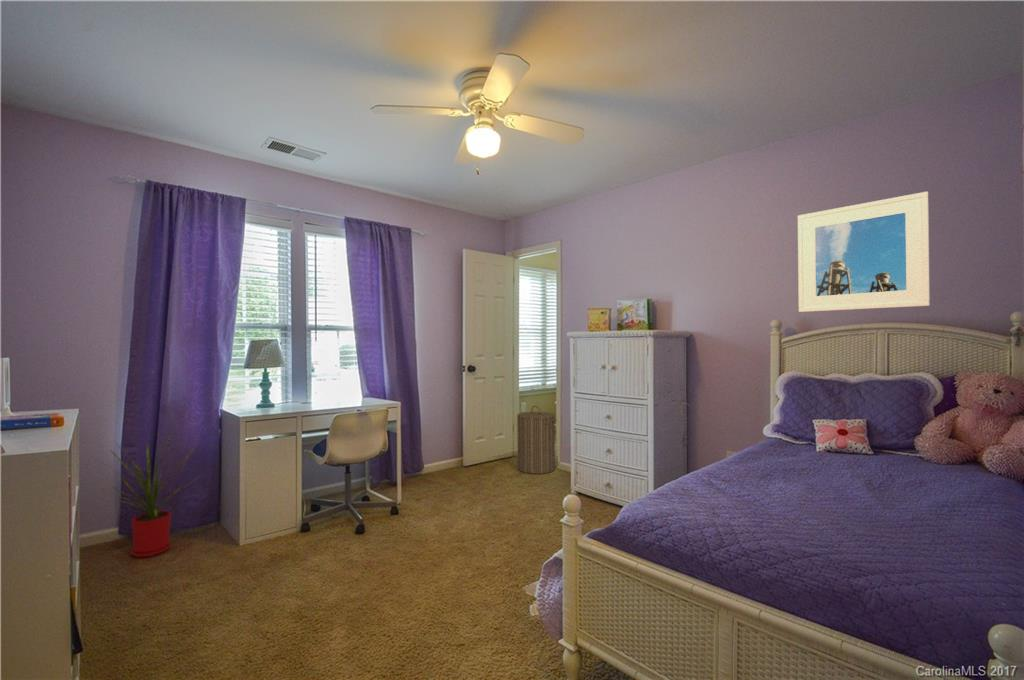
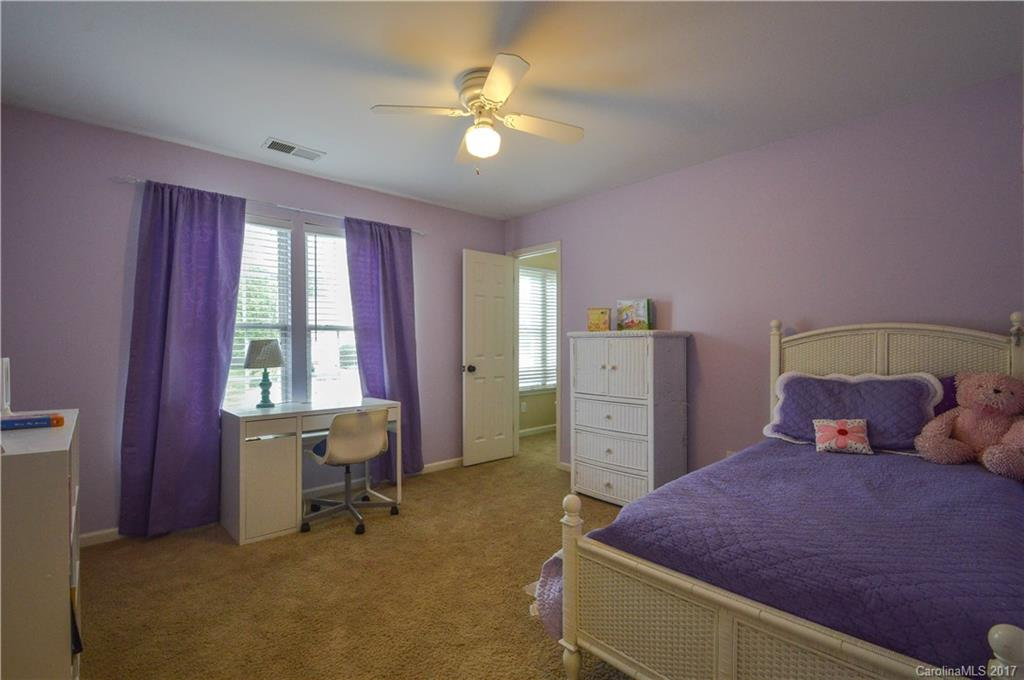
- house plant (151, 494)
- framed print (858, 256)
- laundry hamper (536, 437)
